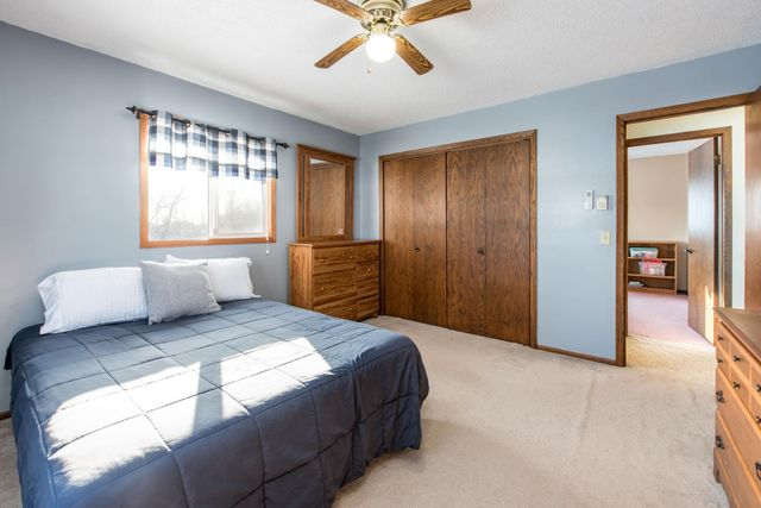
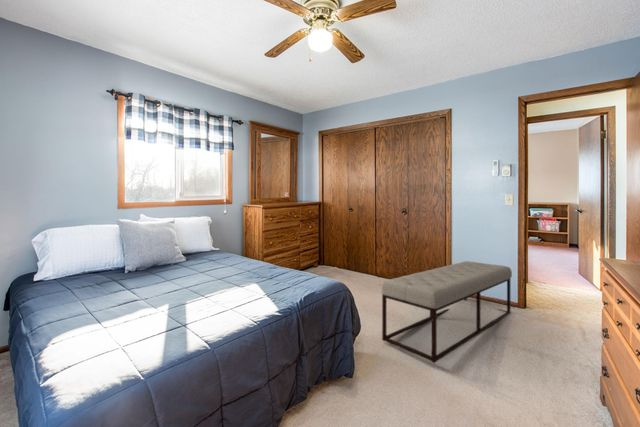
+ bench (453, 299)
